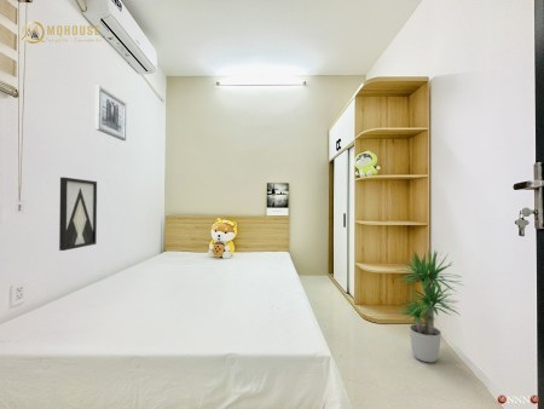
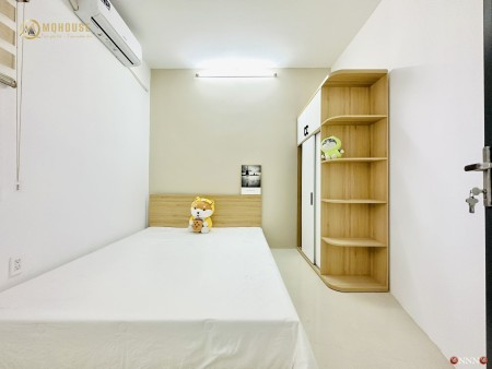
- potted plant (429, 303)
- wall art (80, 213)
- wall art (111, 115)
